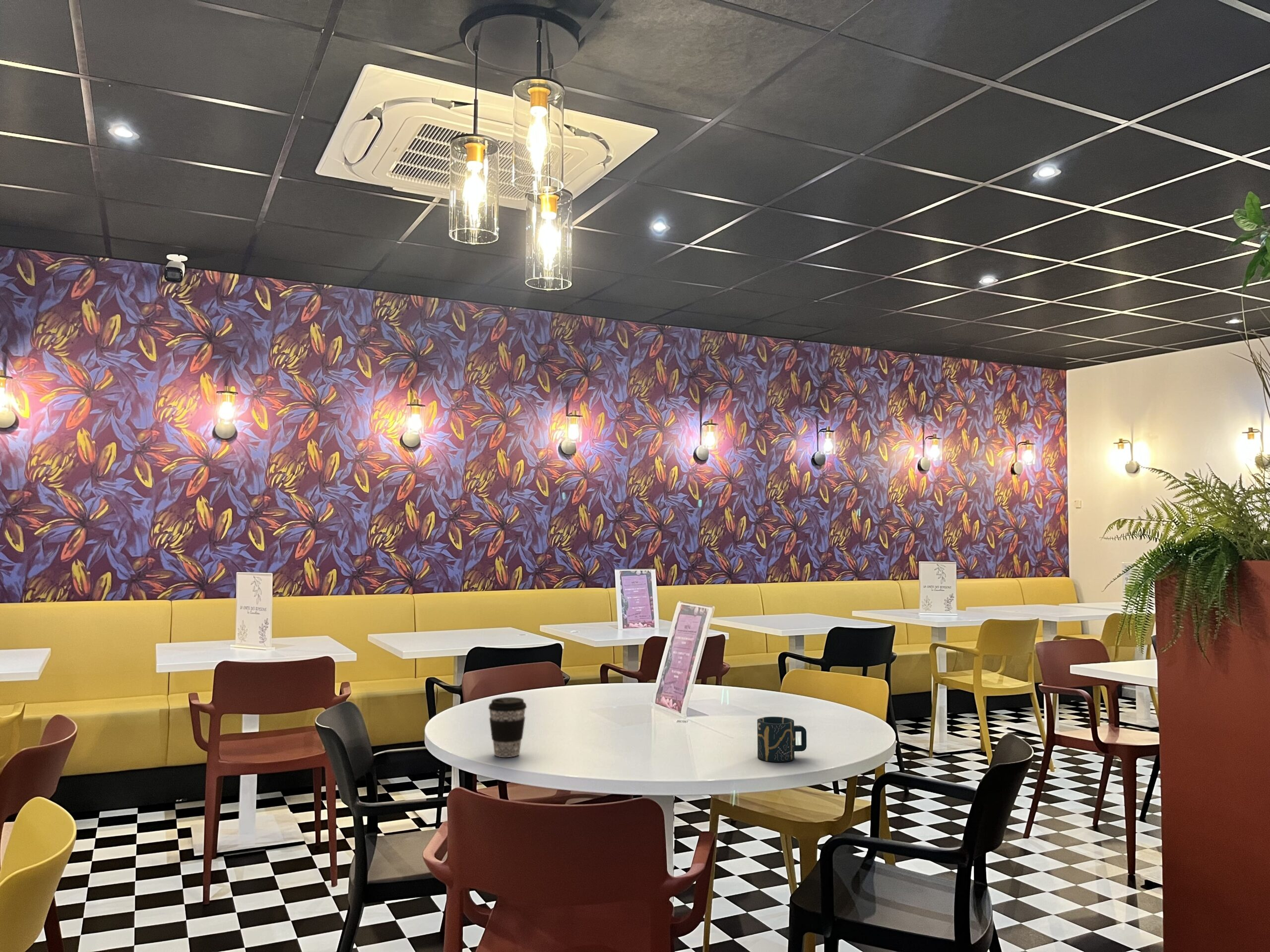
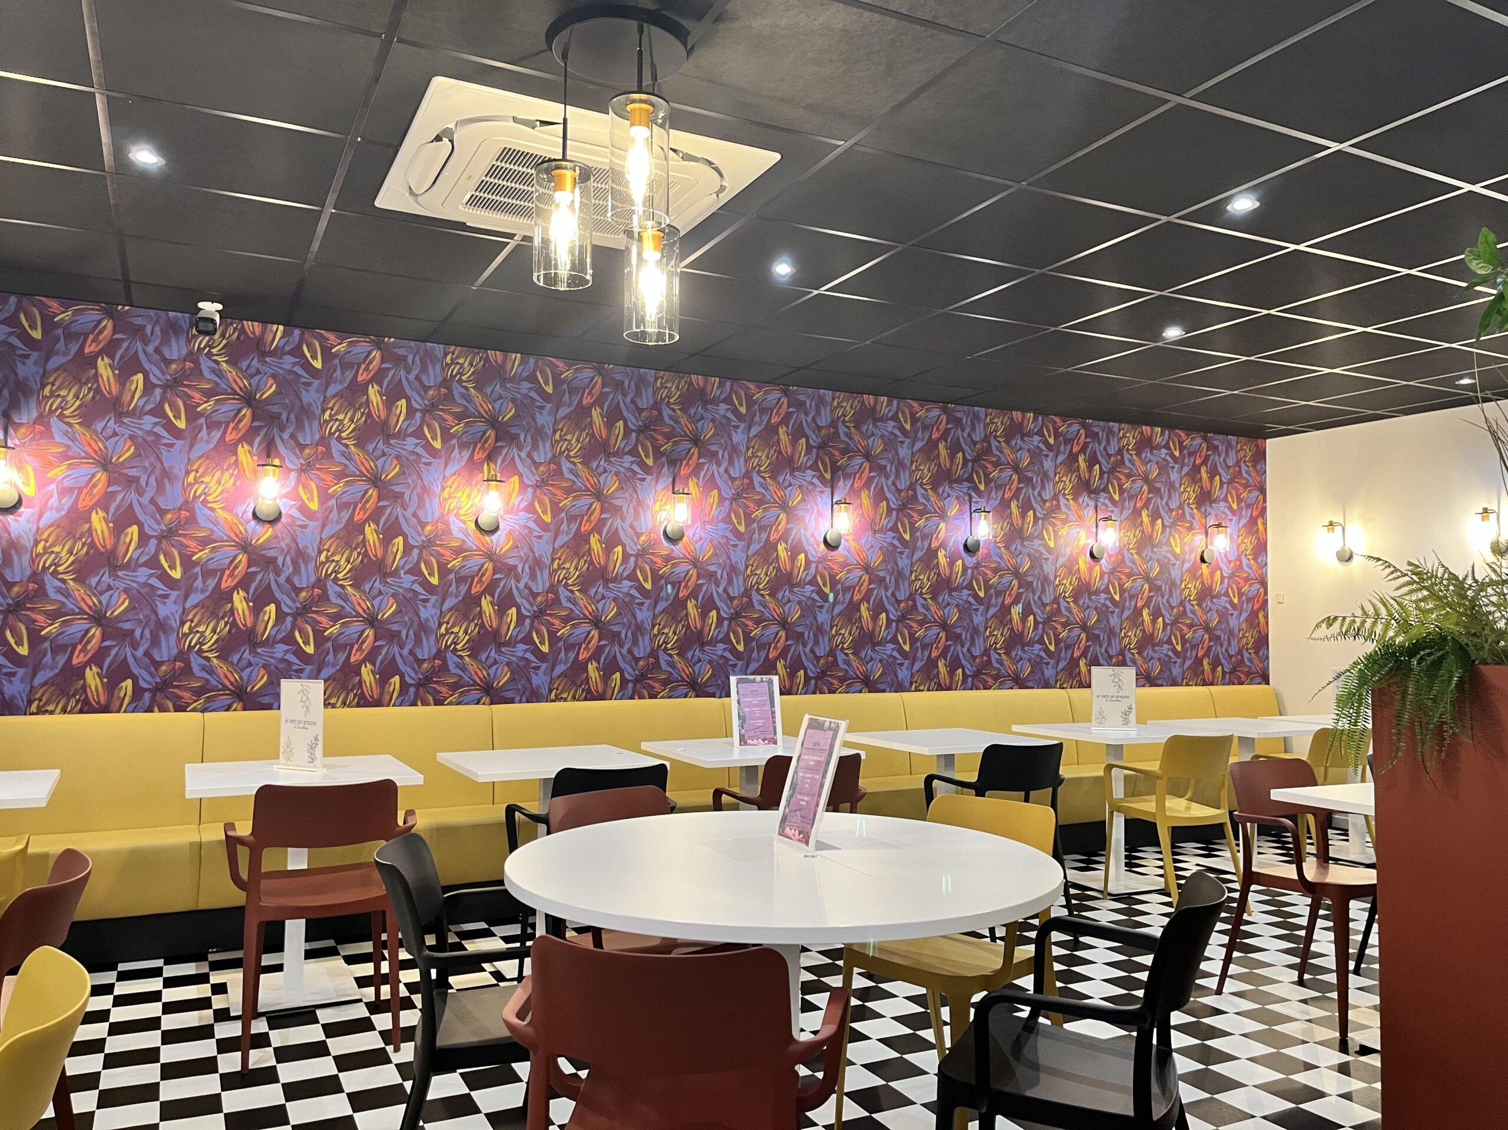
- coffee cup (507, 727)
- cup (782, 738)
